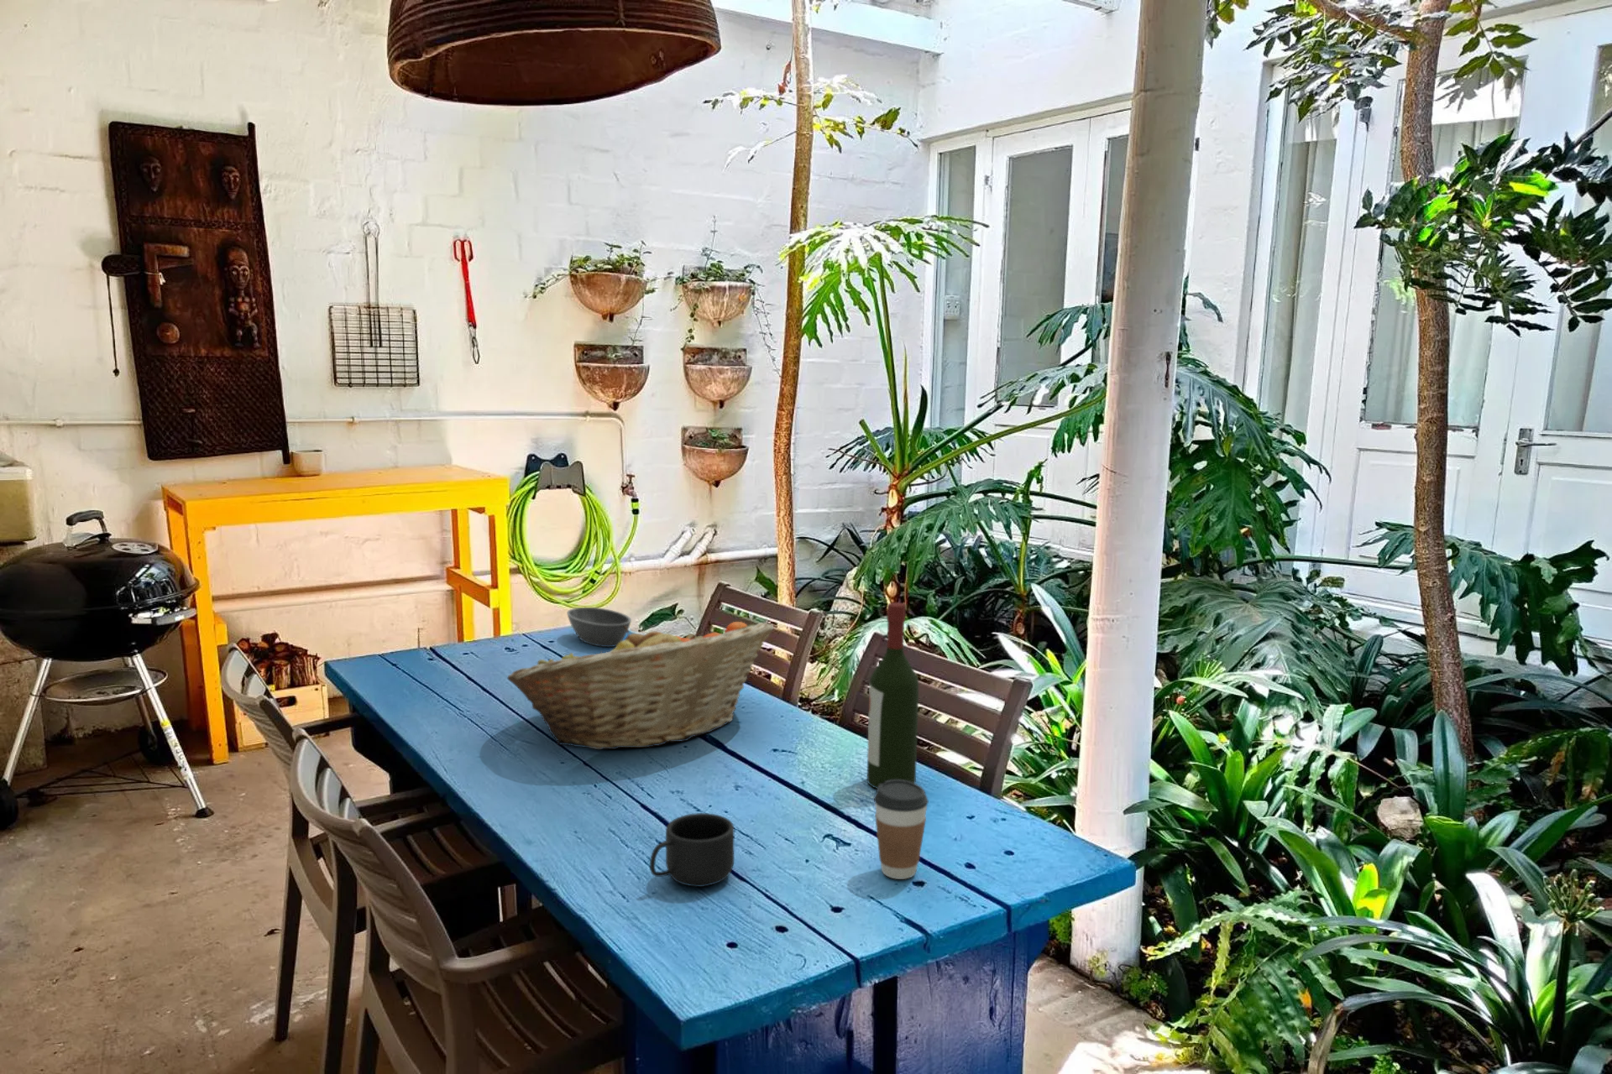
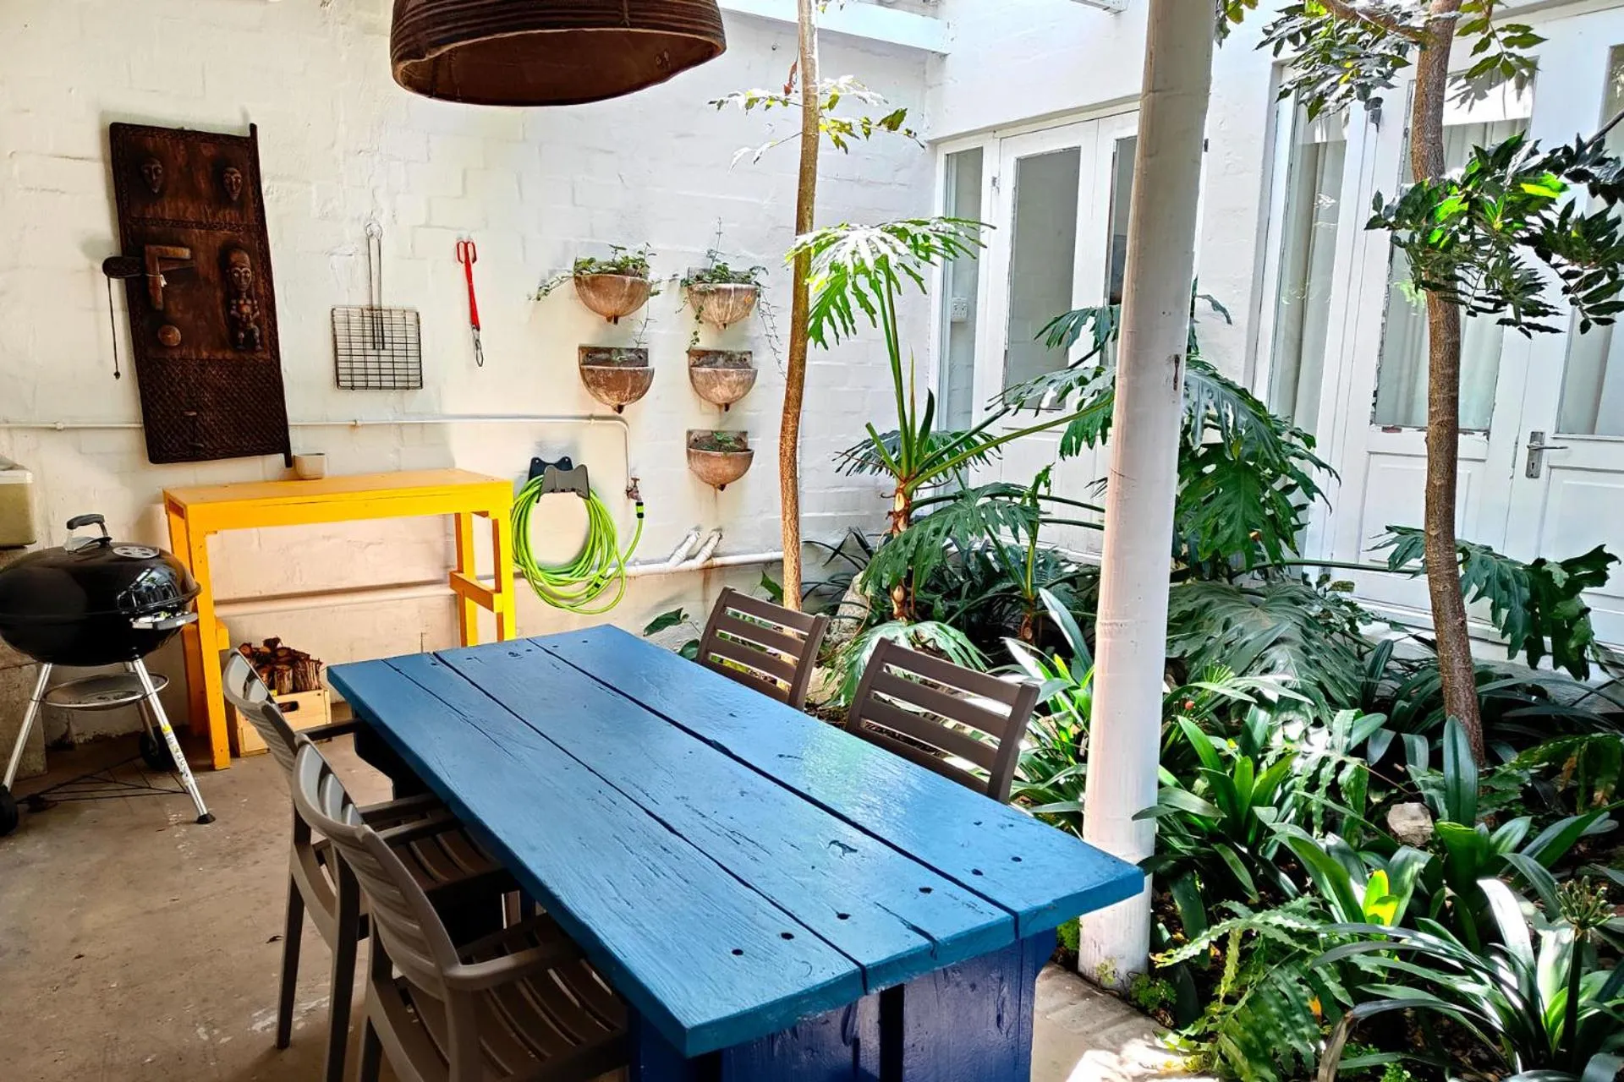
- coffee cup (900, 829)
- bowl (599, 628)
- wine bottle (894, 694)
- fruit basket (645, 672)
- mug (690, 855)
